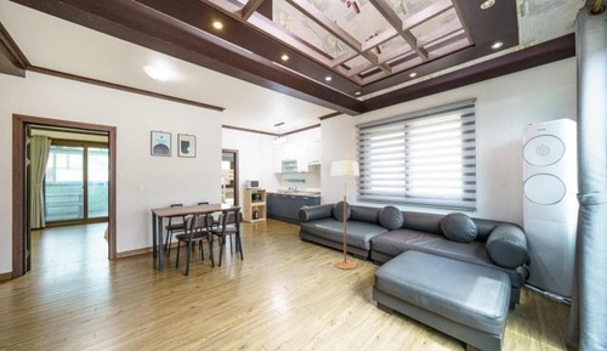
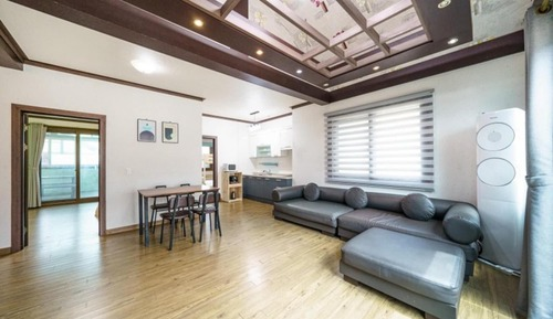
- floor lamp (345, 210)
